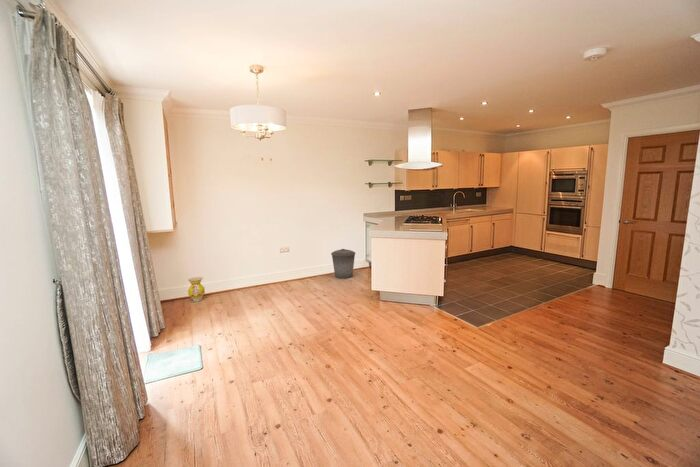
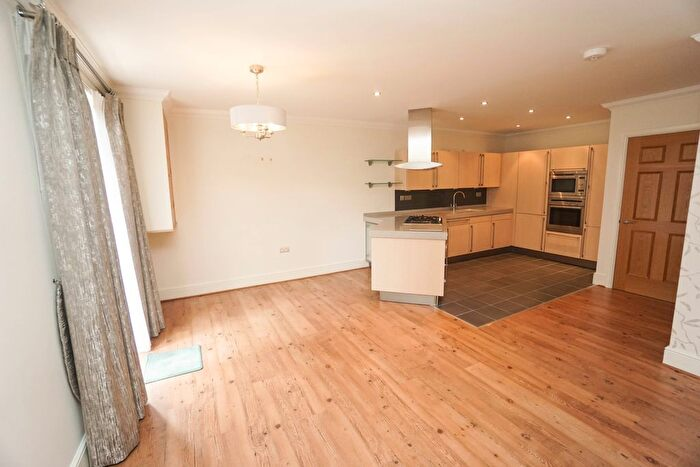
- trash can (343, 262)
- vase (196, 289)
